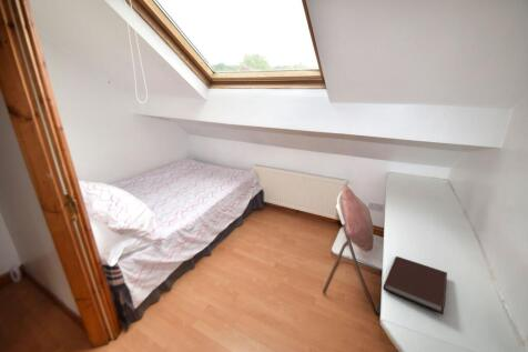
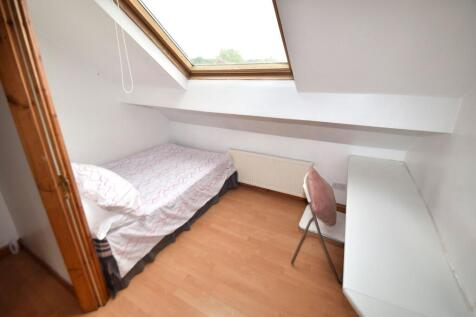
- notebook (415, 280)
